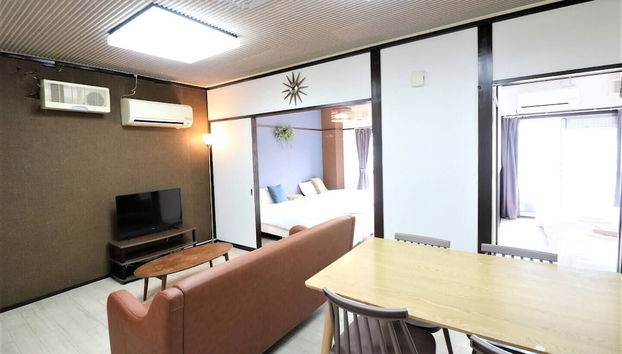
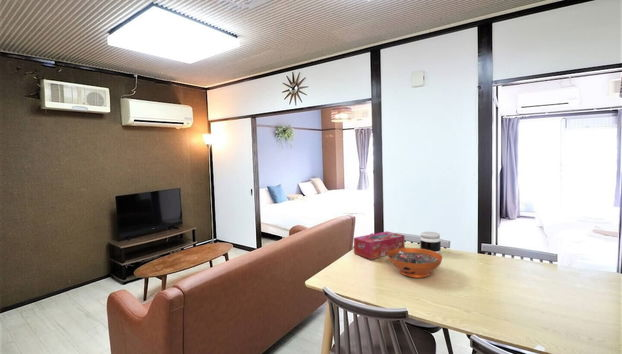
+ tissue box (379, 244)
+ decorative bowl (414, 263)
+ jar (430, 242)
